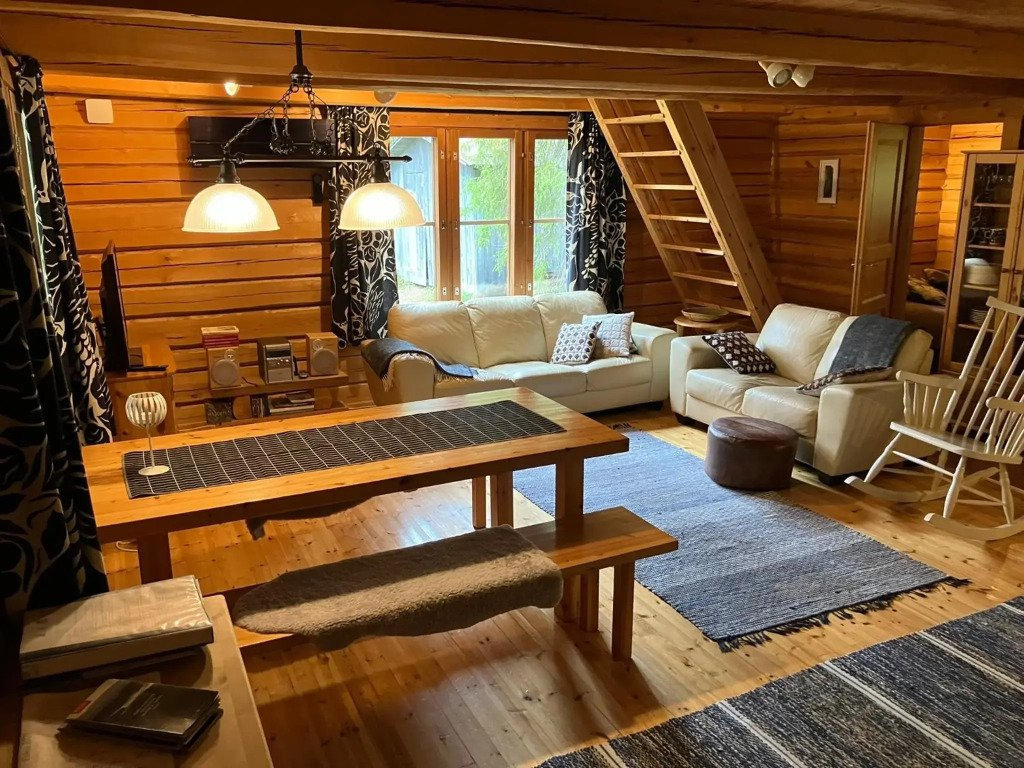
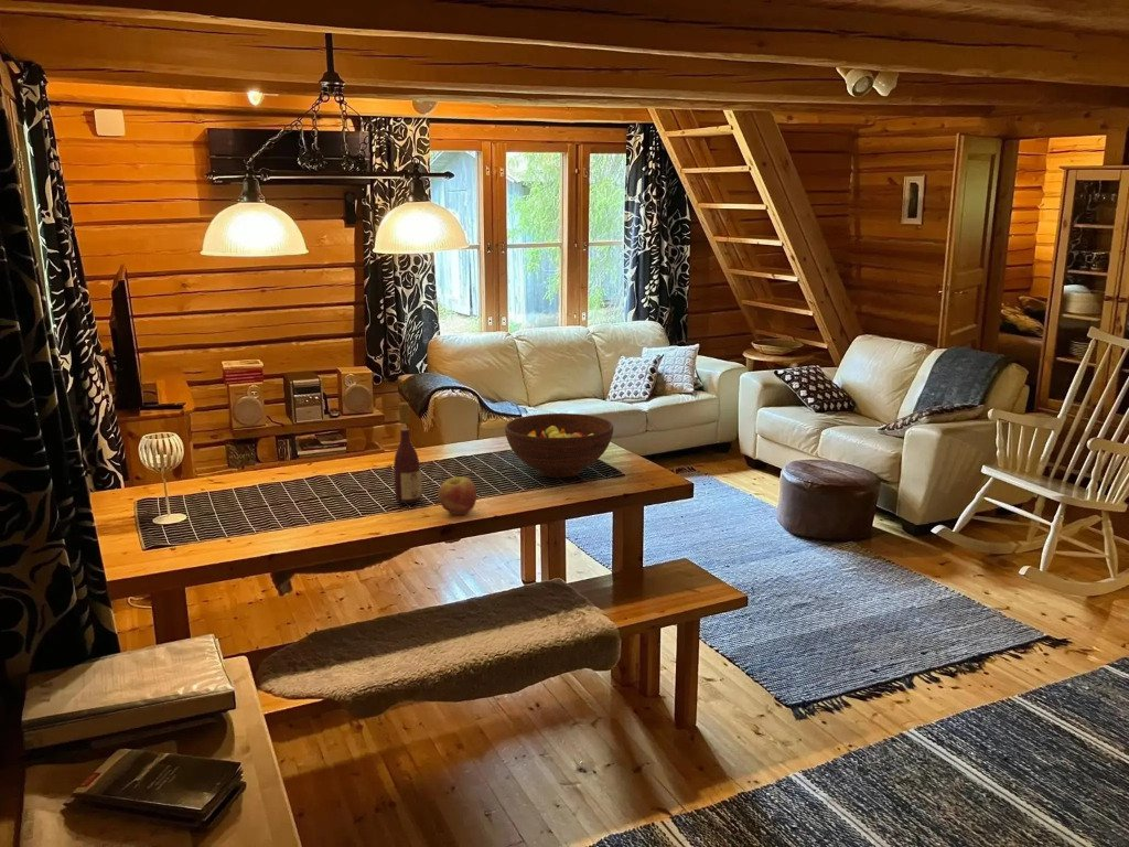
+ fruit bowl (559, 449)
+ apple (456, 495)
+ wine bottle (406, 452)
